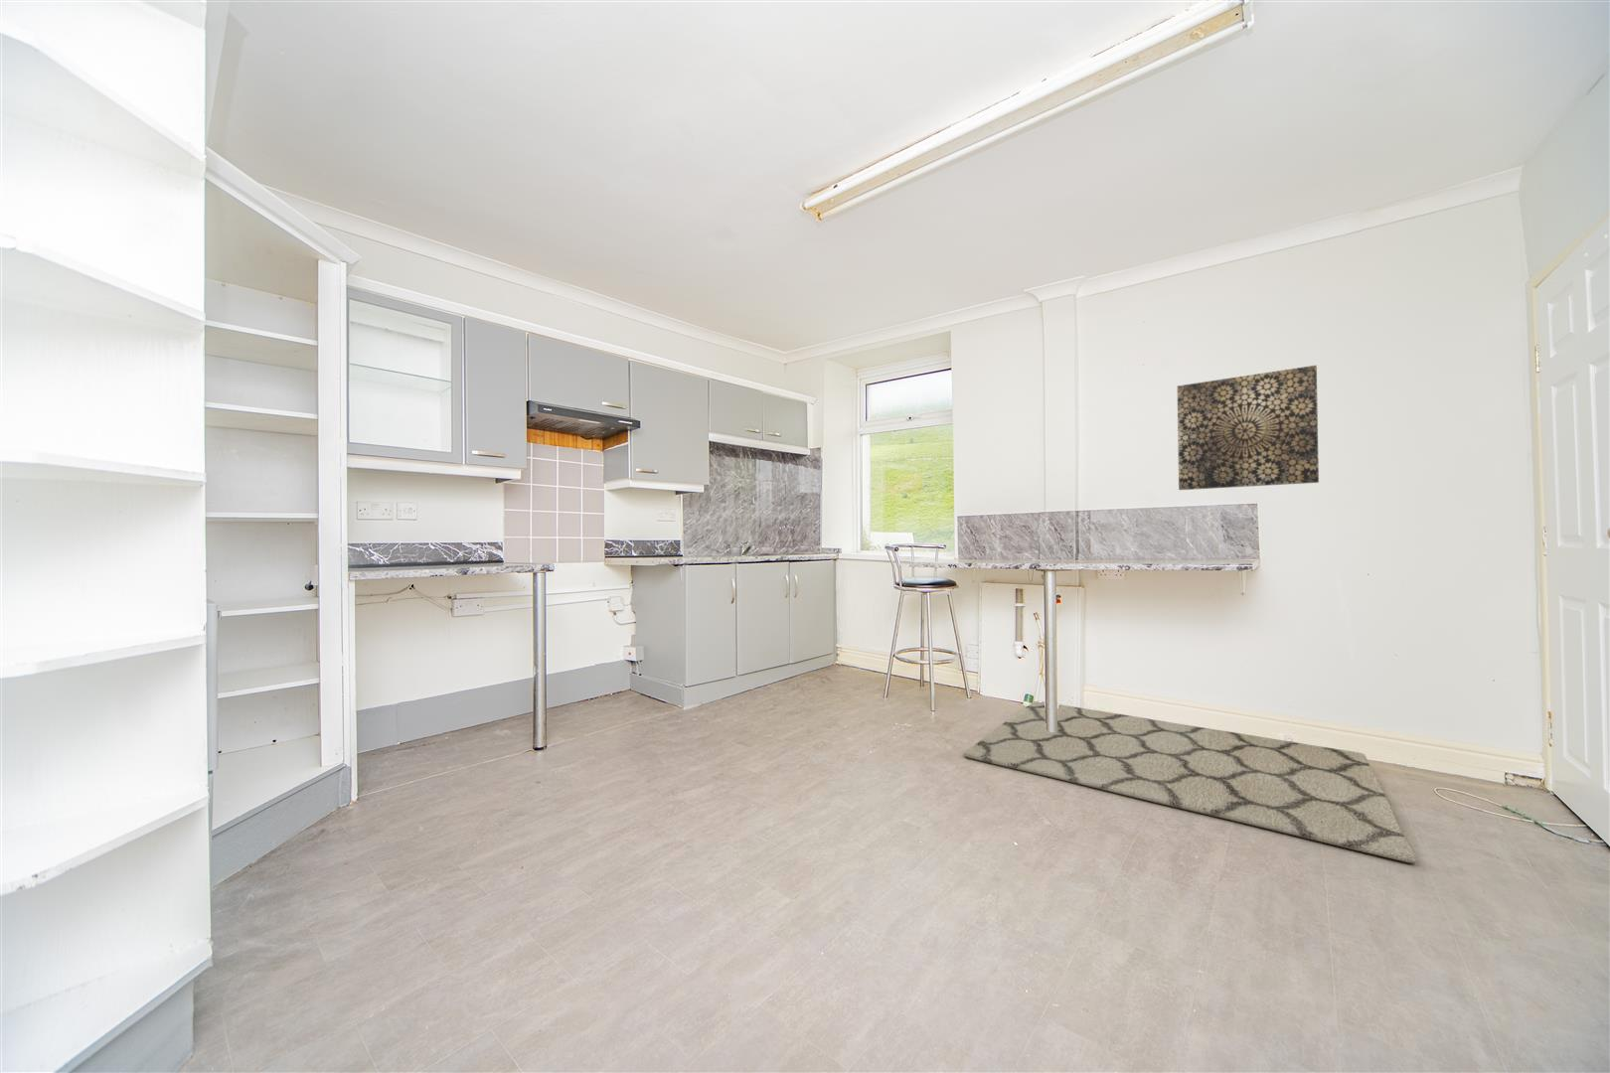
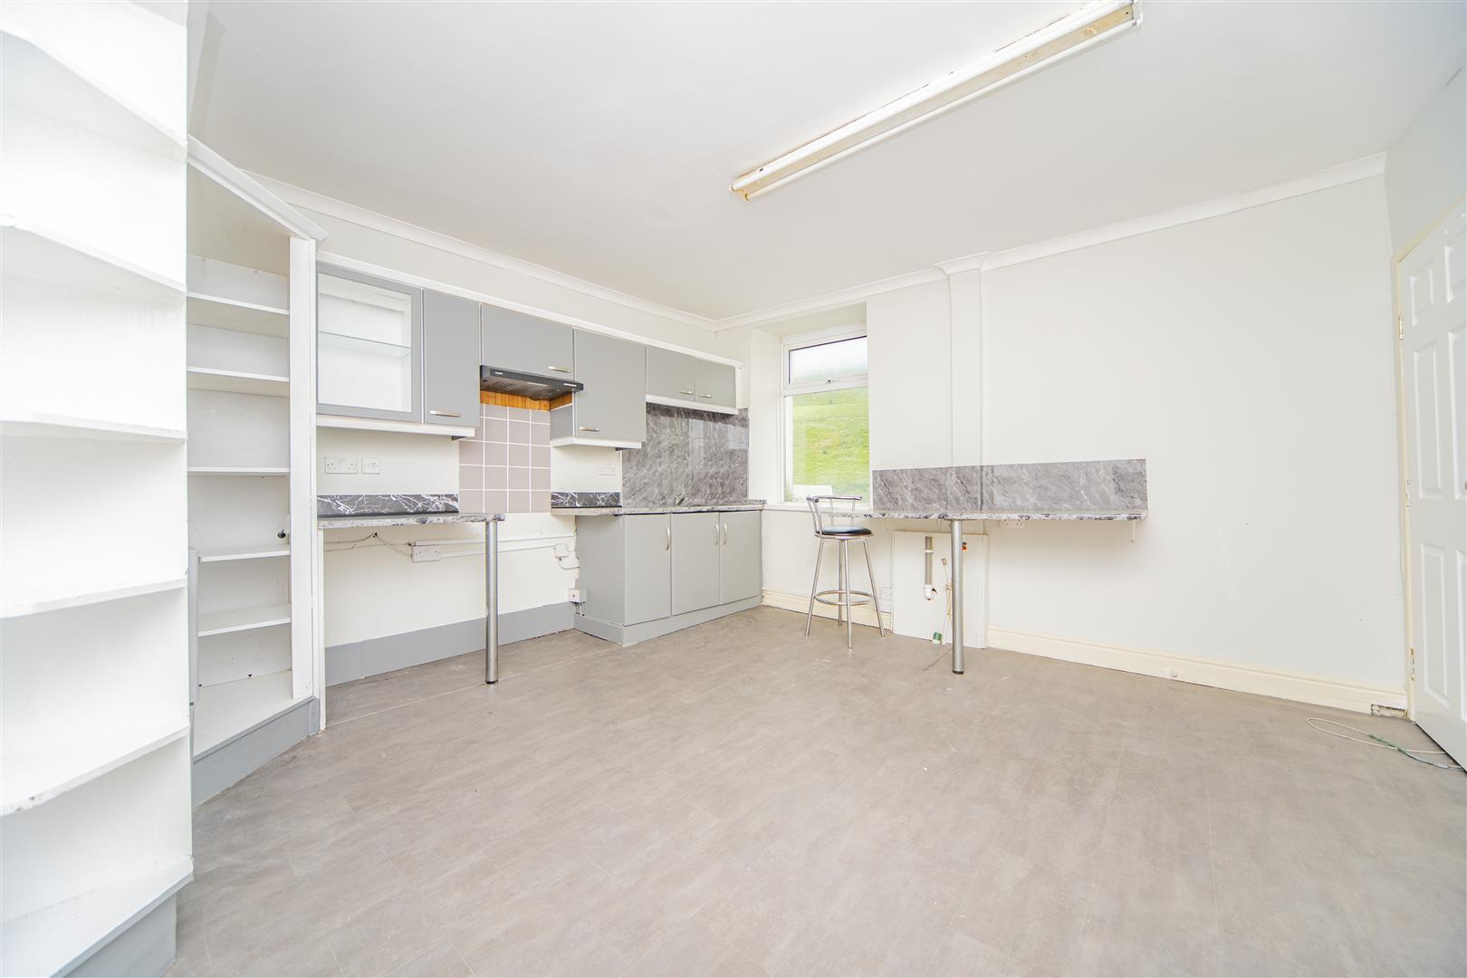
- wall art (1243, 431)
- rug (1161, 756)
